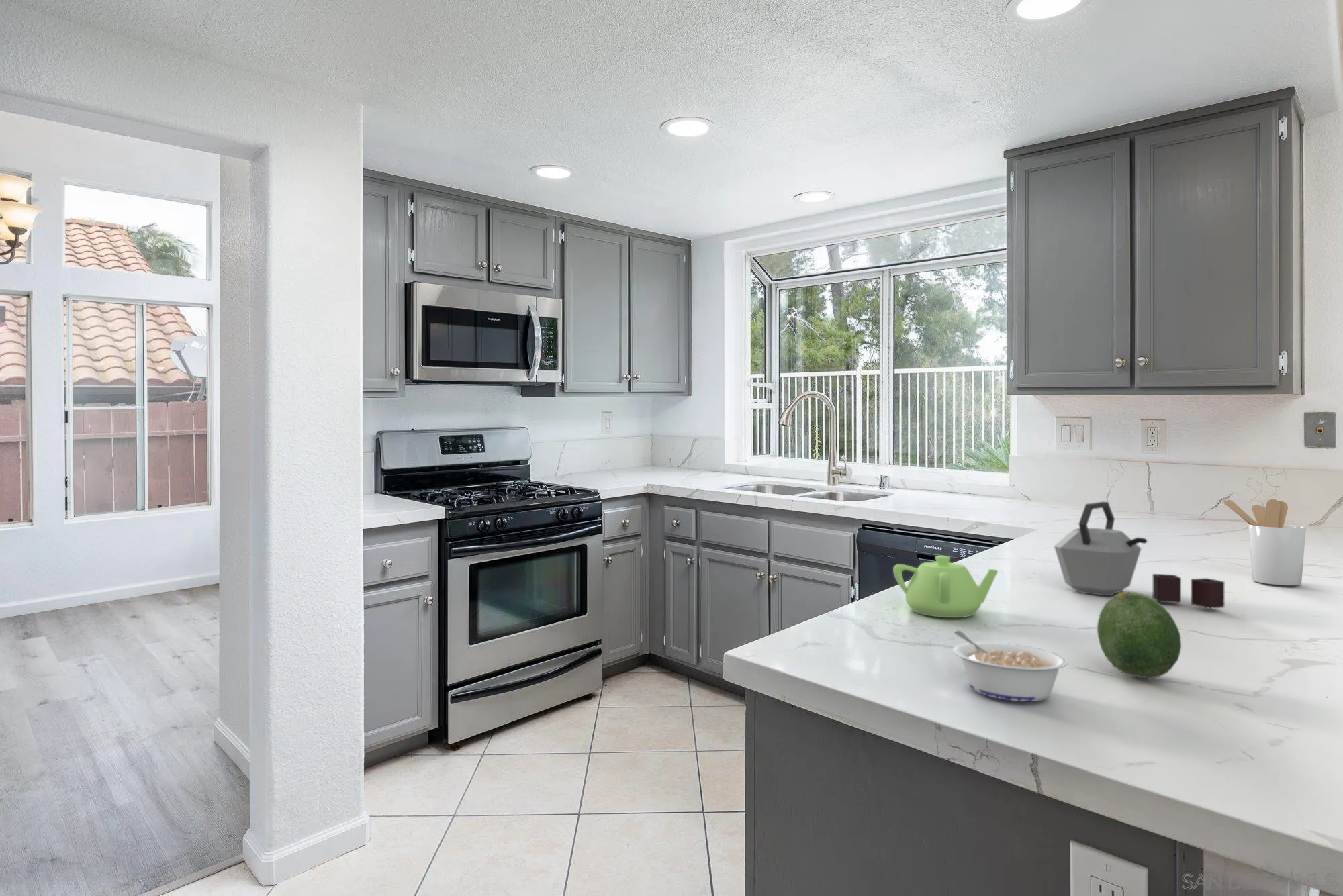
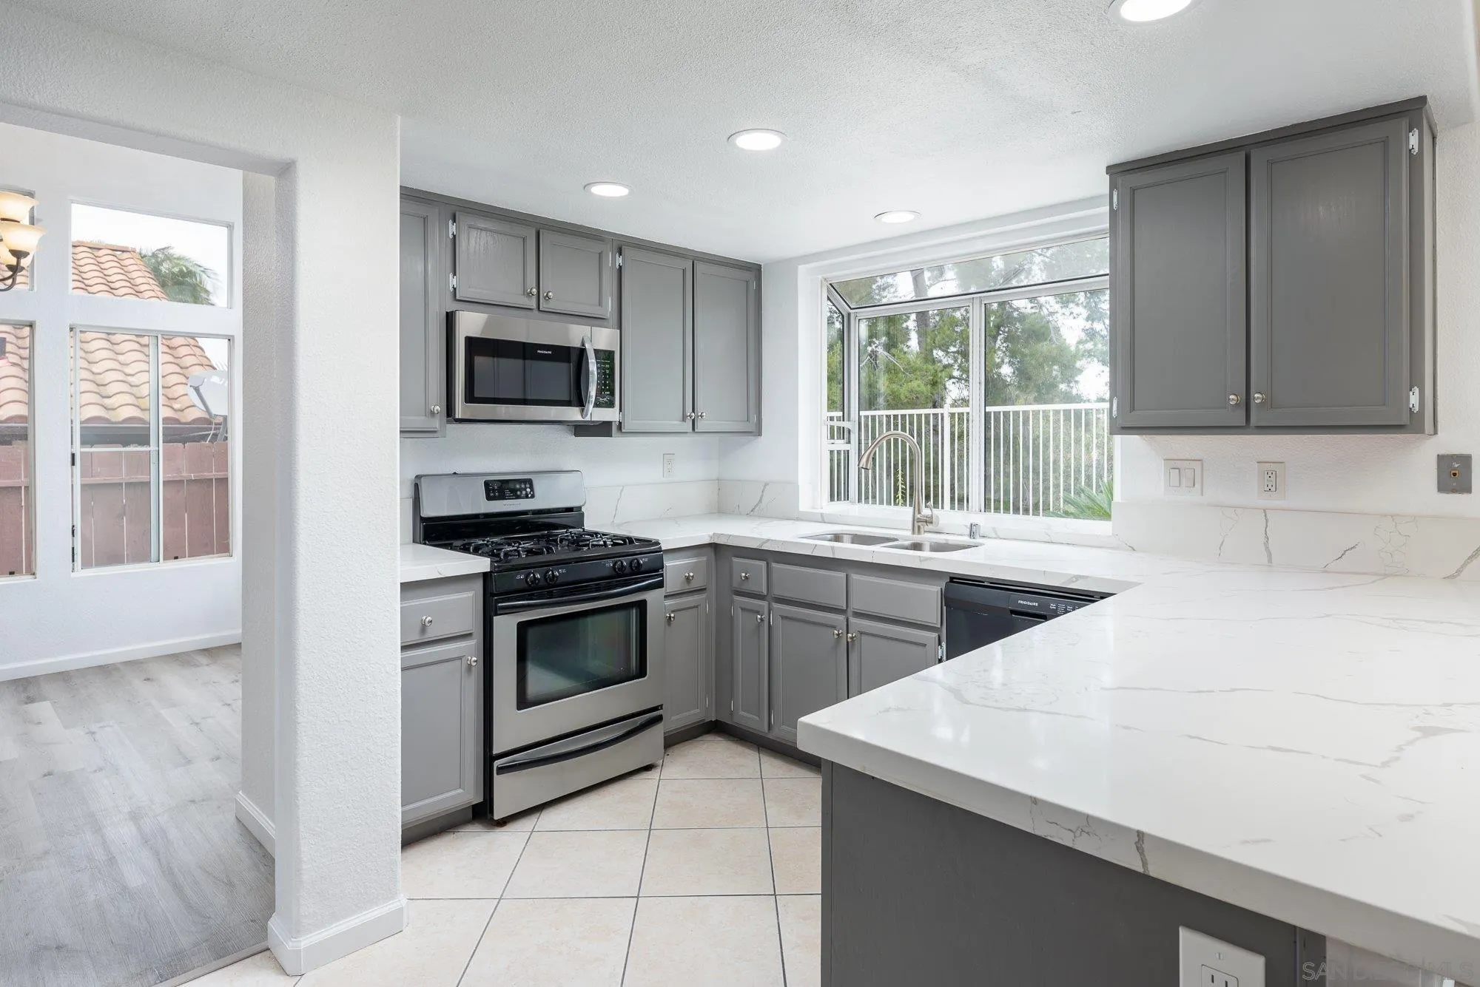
- legume (1004, 668)
- utensil holder (1261, 539)
- teapot (944, 583)
- fruit (1138, 633)
- kettle (1138, 551)
